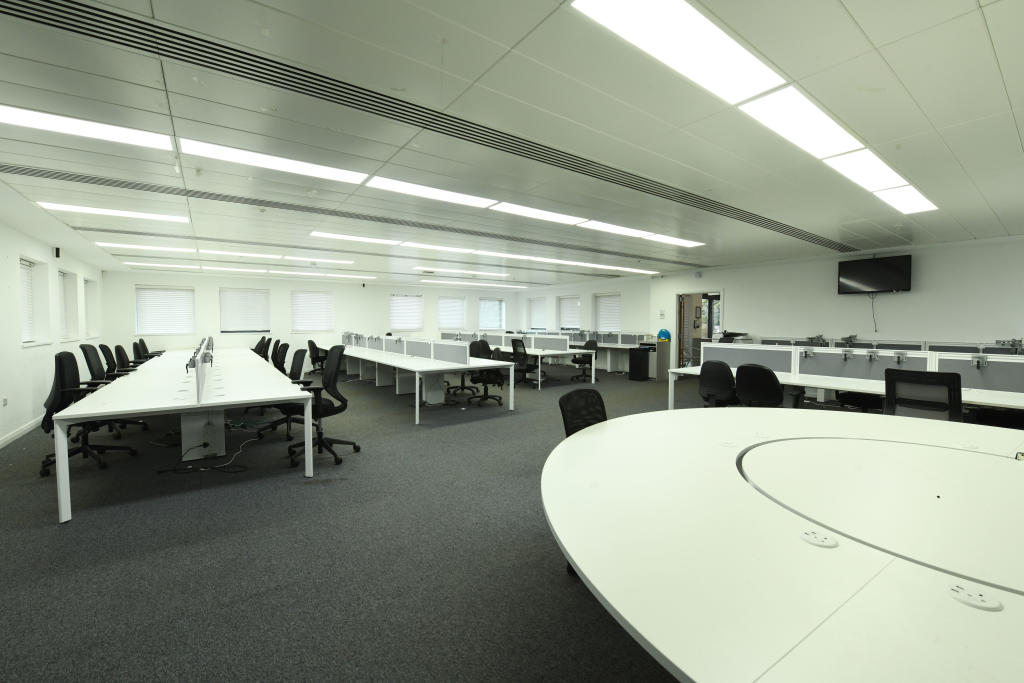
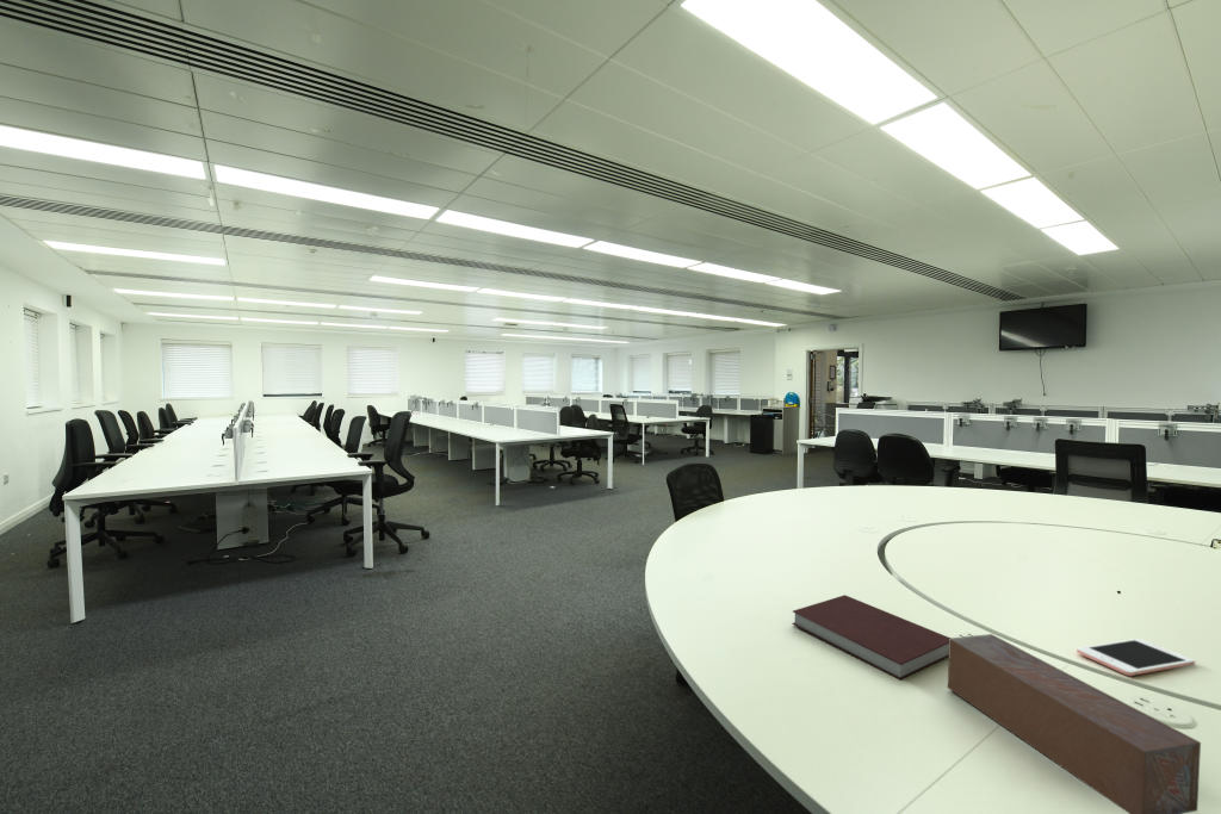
+ cell phone (1134, 655)
+ tissue box (1052, 710)
+ notebook (868, 630)
